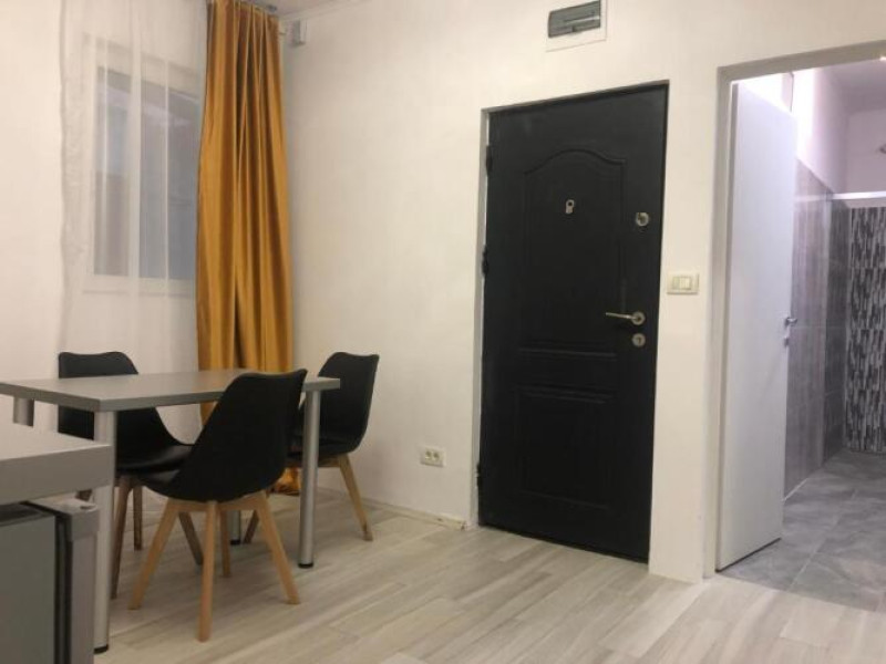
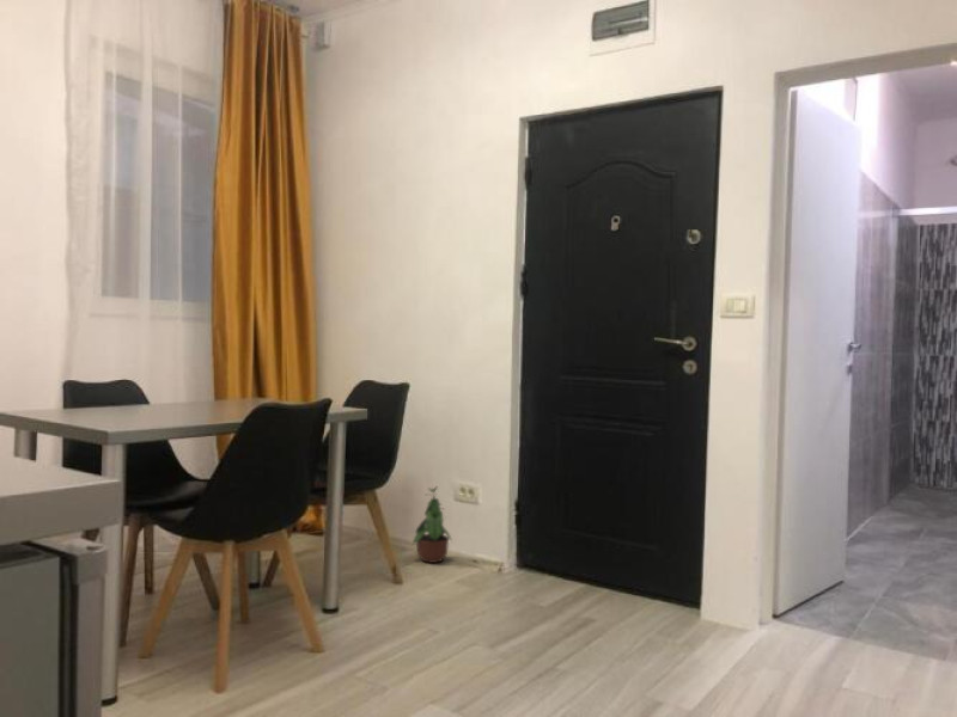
+ potted plant (432, 522)
